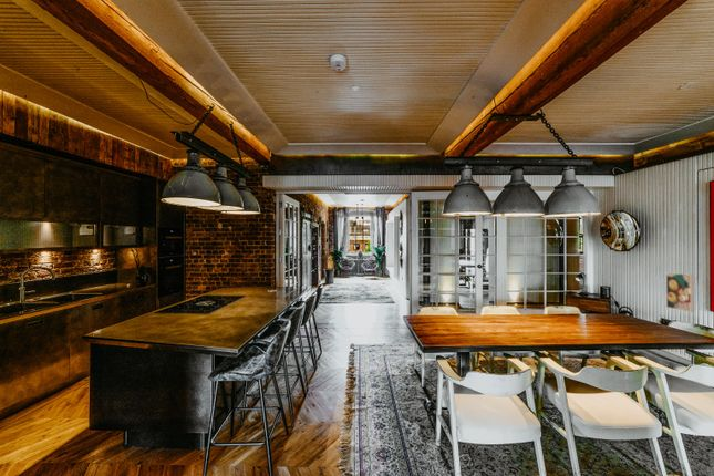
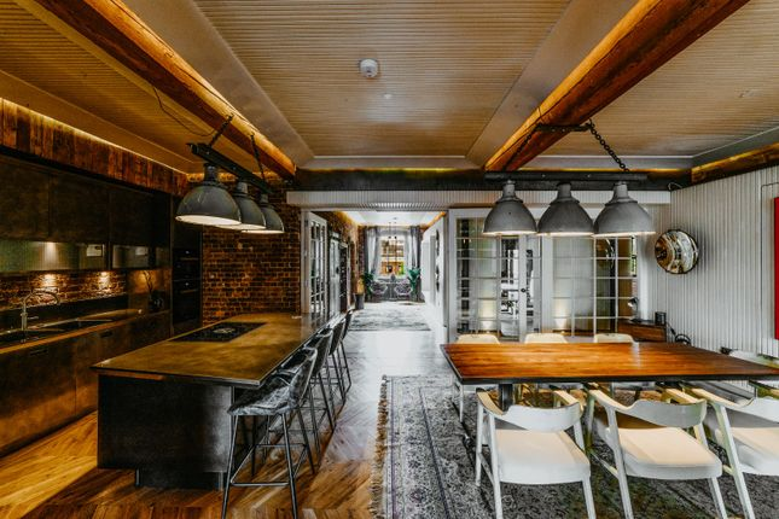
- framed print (679, 291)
